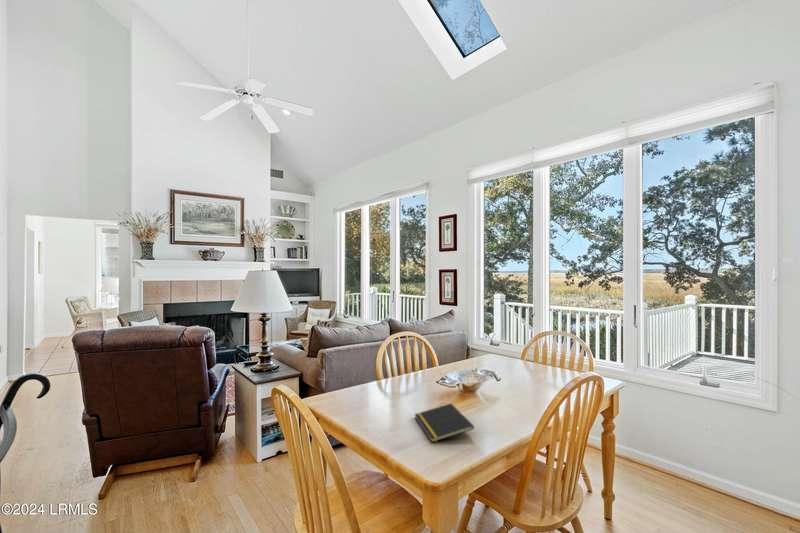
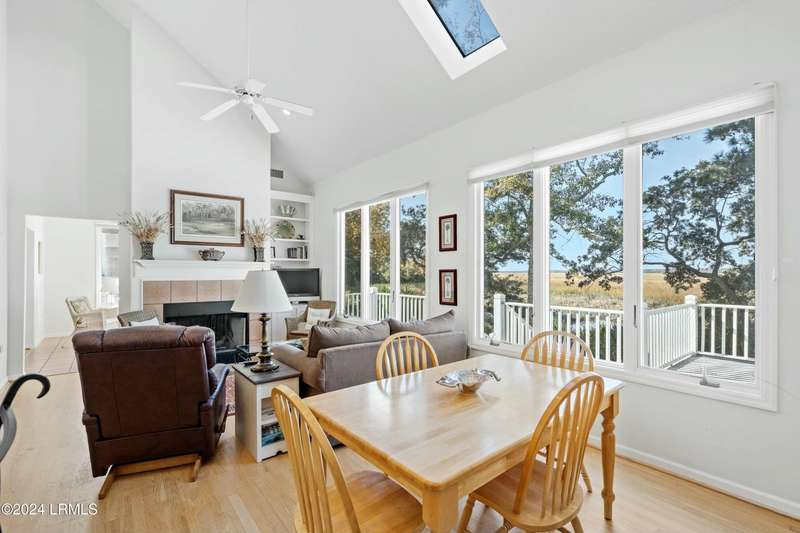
- notepad (442, 421)
